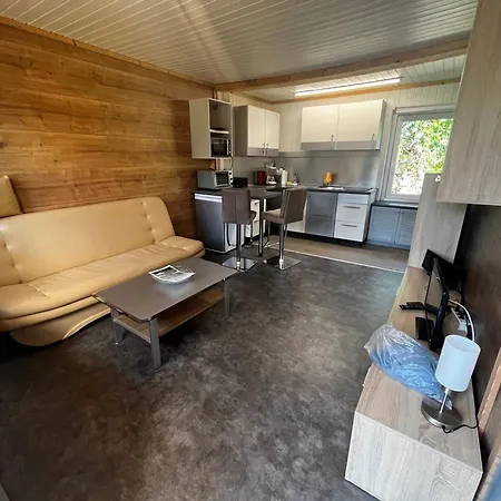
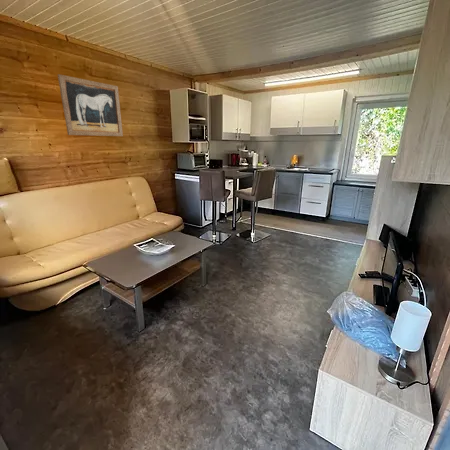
+ wall art (94, 109)
